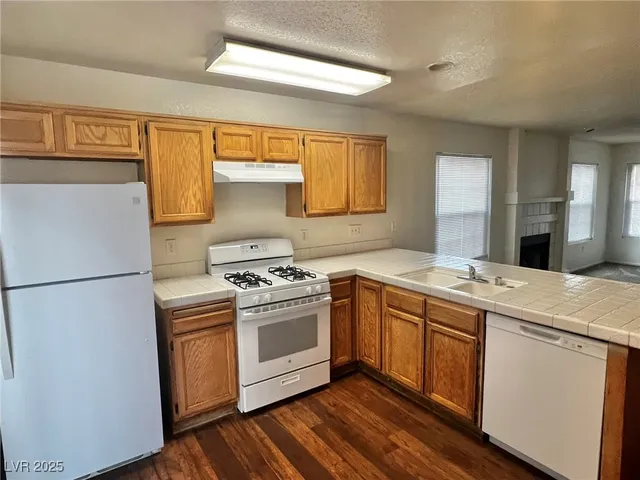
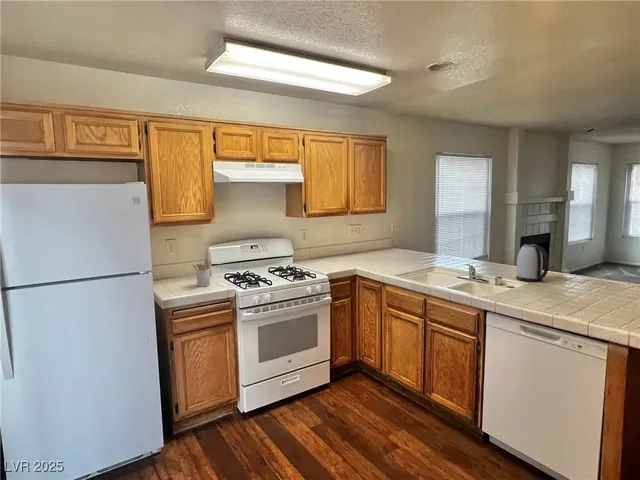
+ kettle (533, 262)
+ utensil holder (202, 273)
